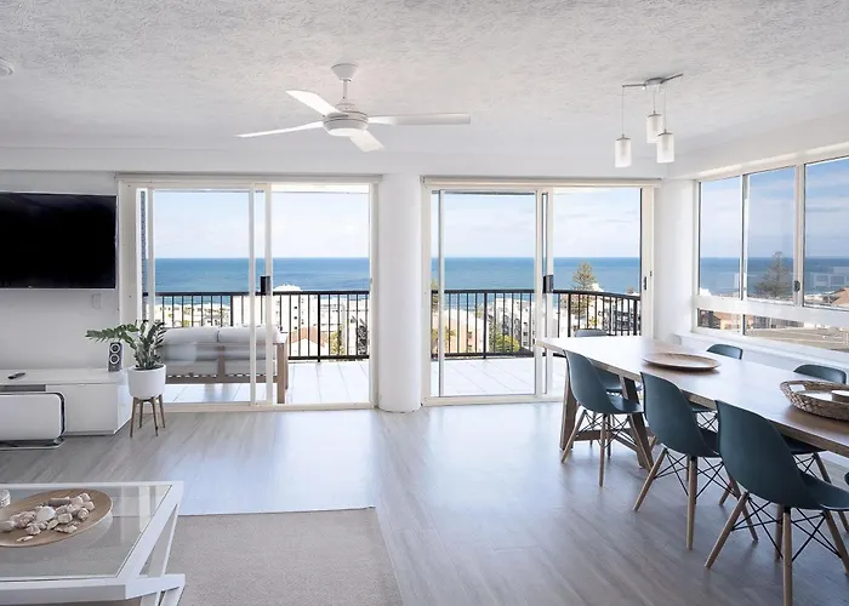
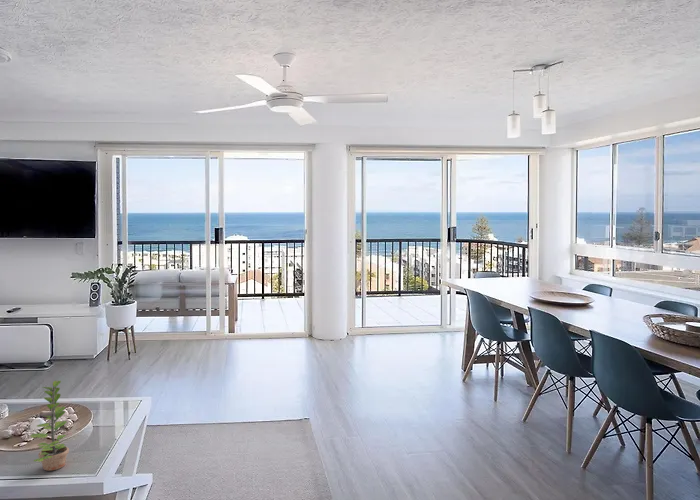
+ plant (50, 426)
